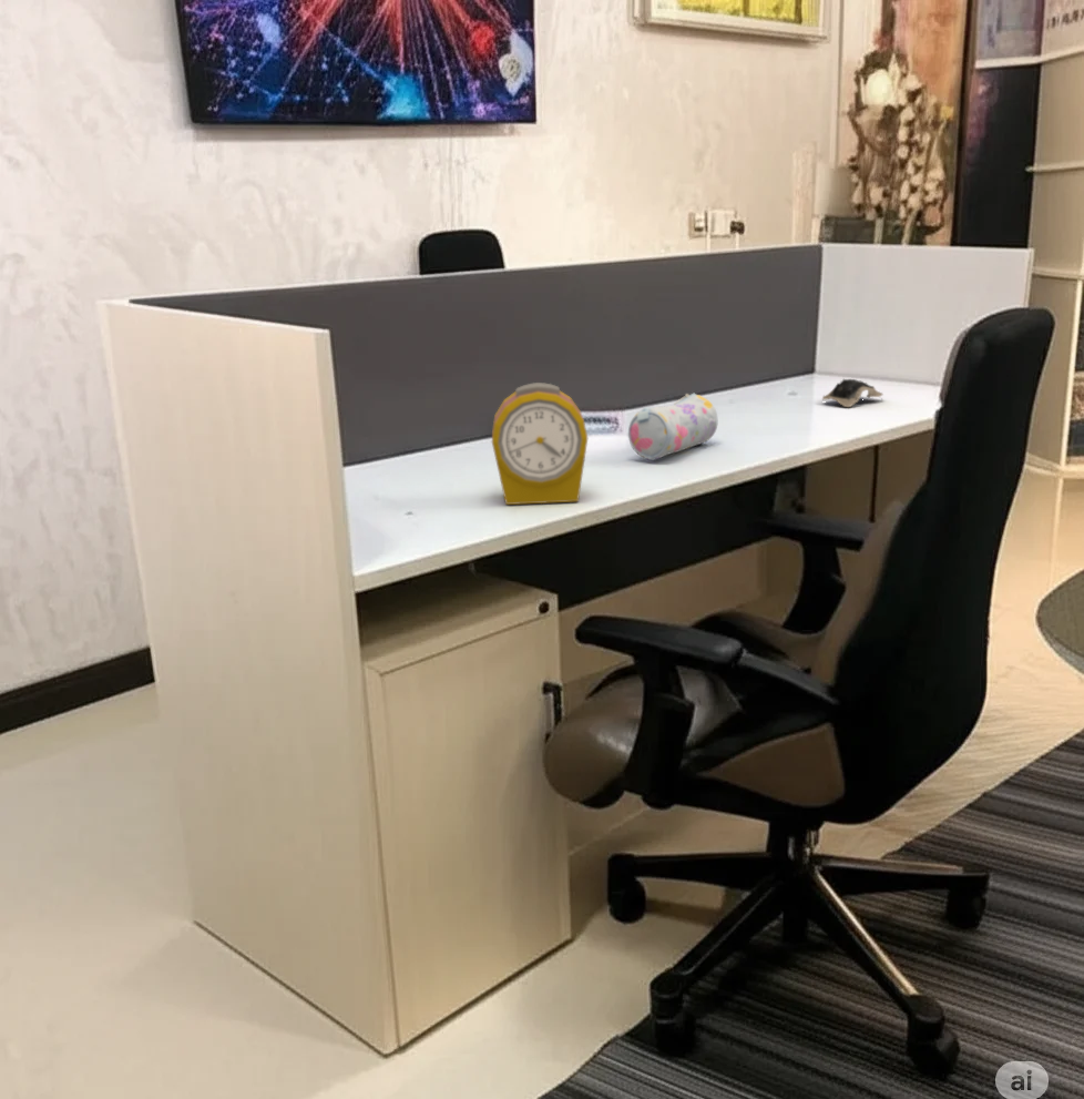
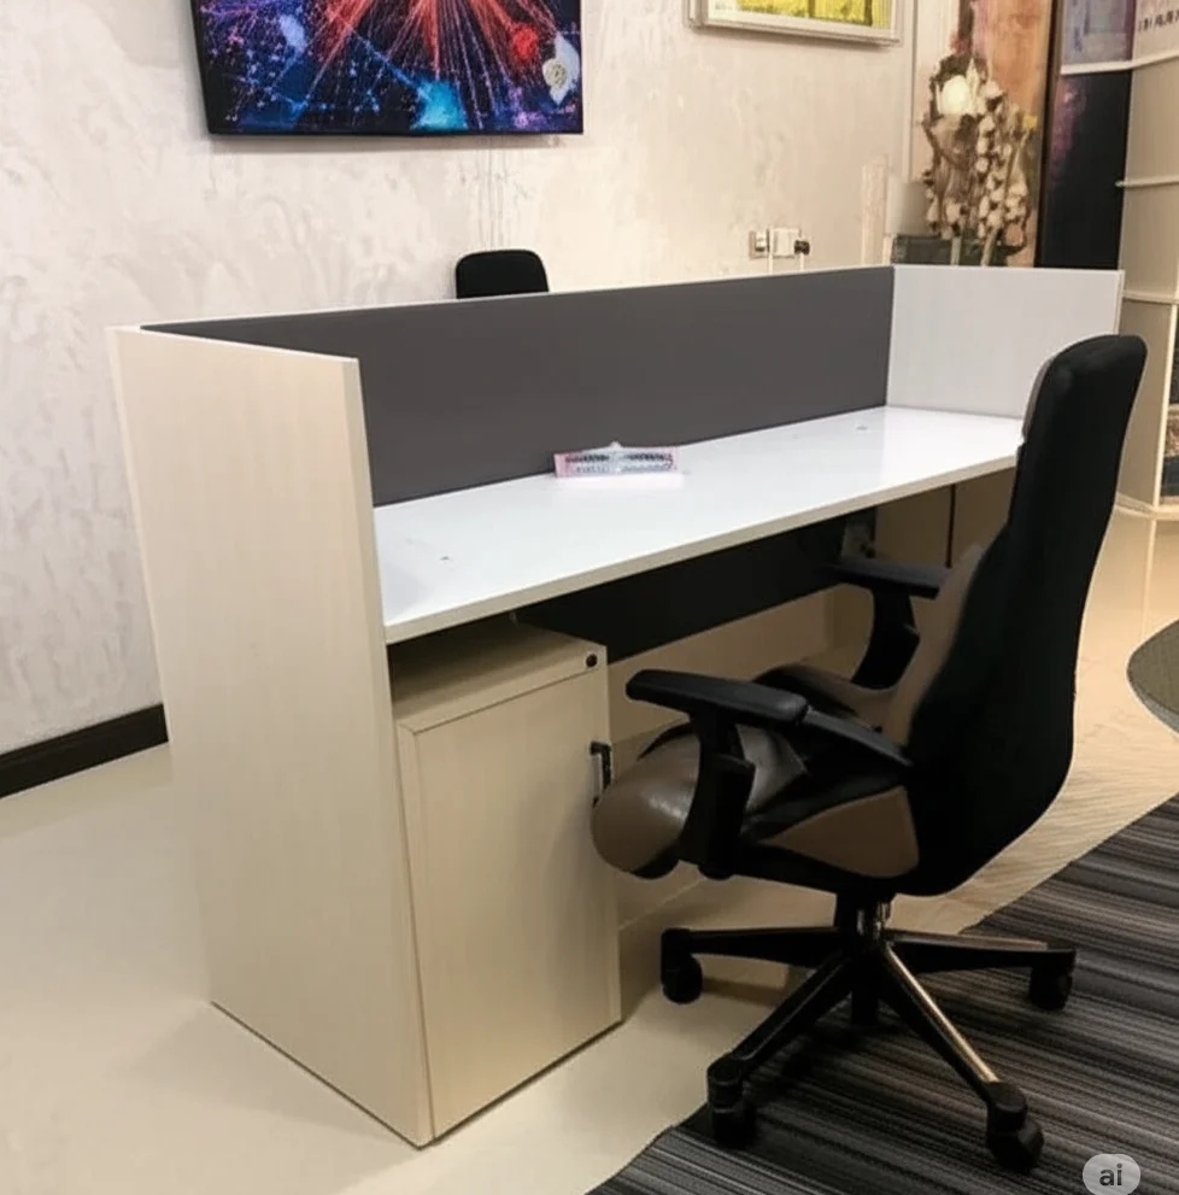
- pencil case (674, 426)
- computer mouse (852, 389)
- alarm clock (539, 440)
